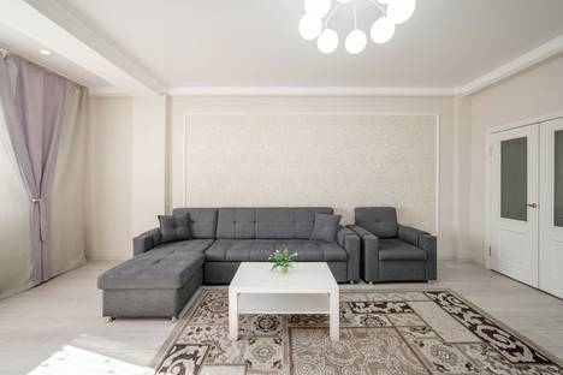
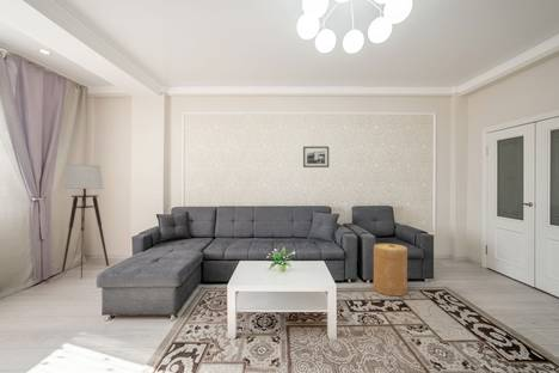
+ basket (389, 268)
+ floor lamp (73, 219)
+ picture frame (315, 157)
